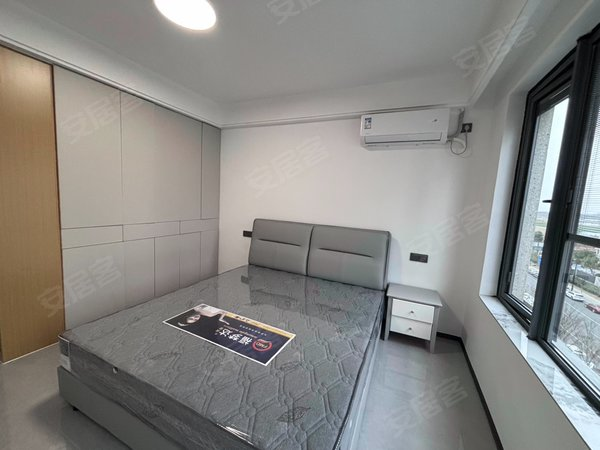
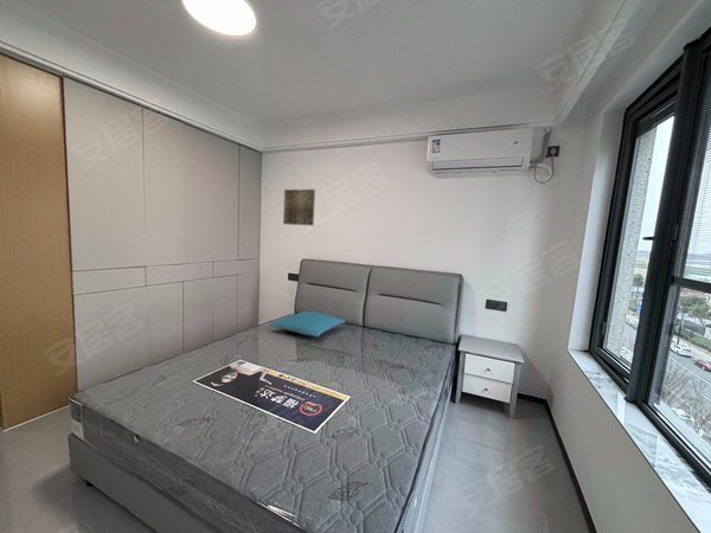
+ wall art (299, 207)
+ pillow (308, 322)
